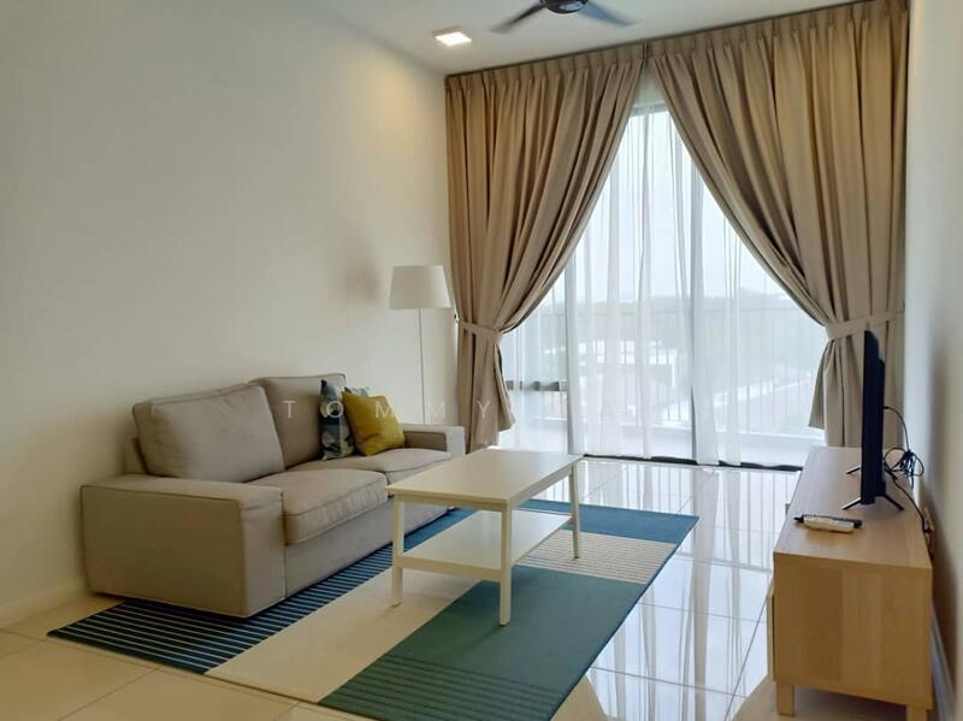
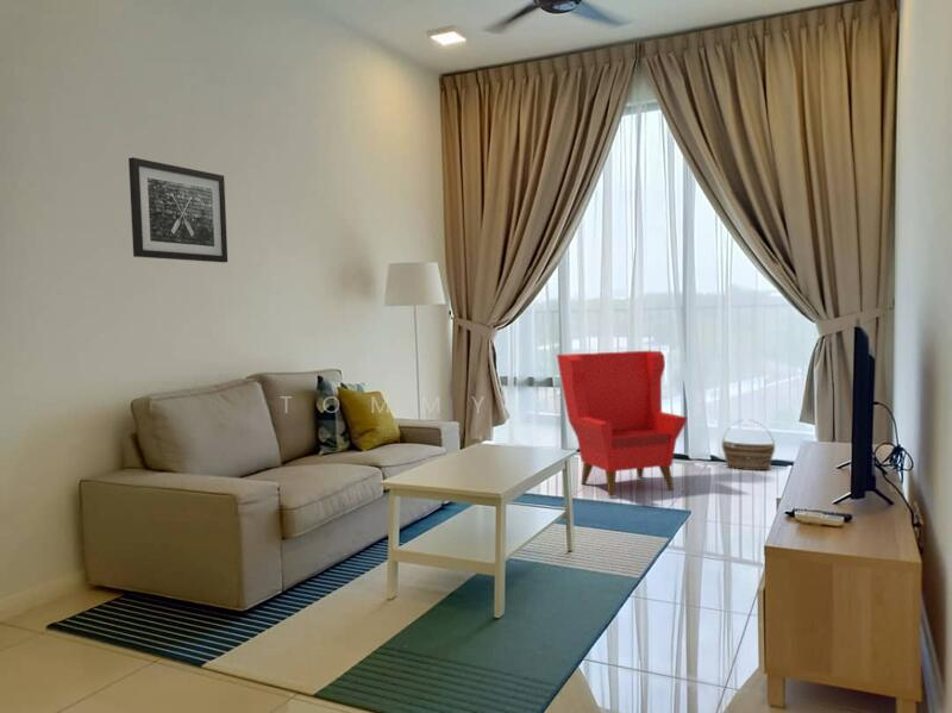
+ armchair (621, 419)
+ basket (747, 444)
+ wall art (181, 213)
